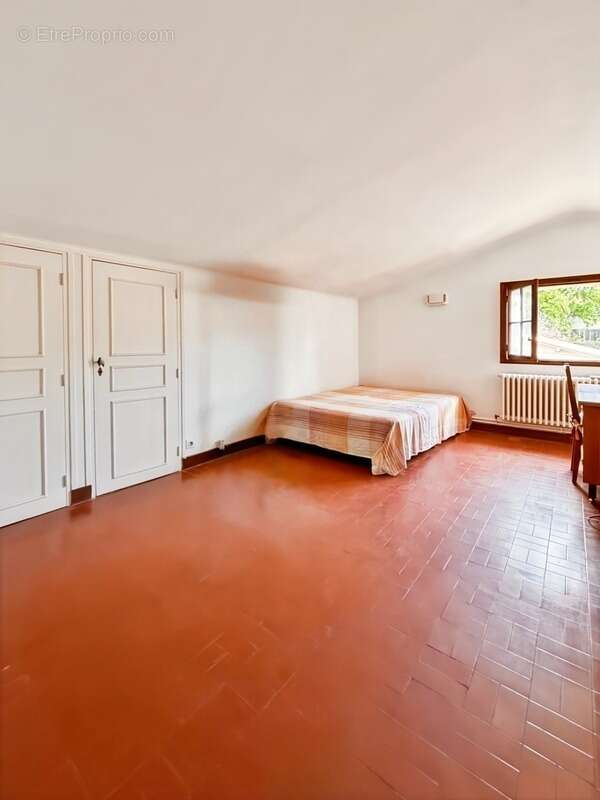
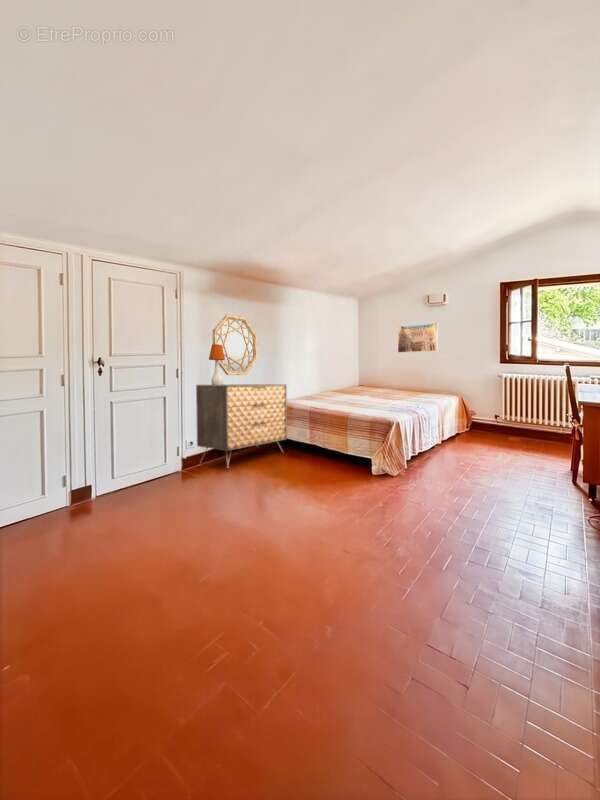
+ dresser (244, 421)
+ home mirror (236, 345)
+ table lamp (217, 364)
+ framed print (417, 338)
